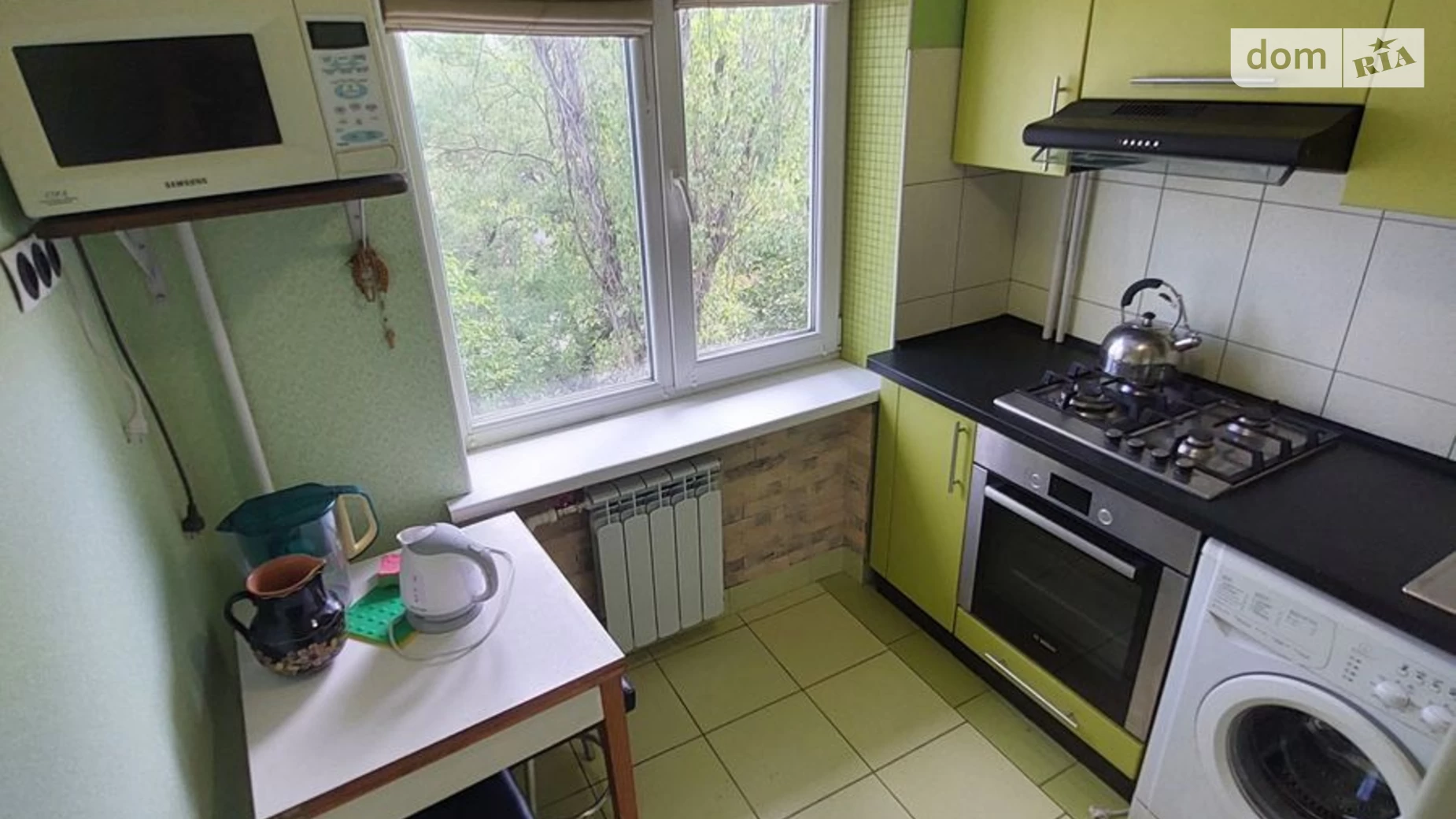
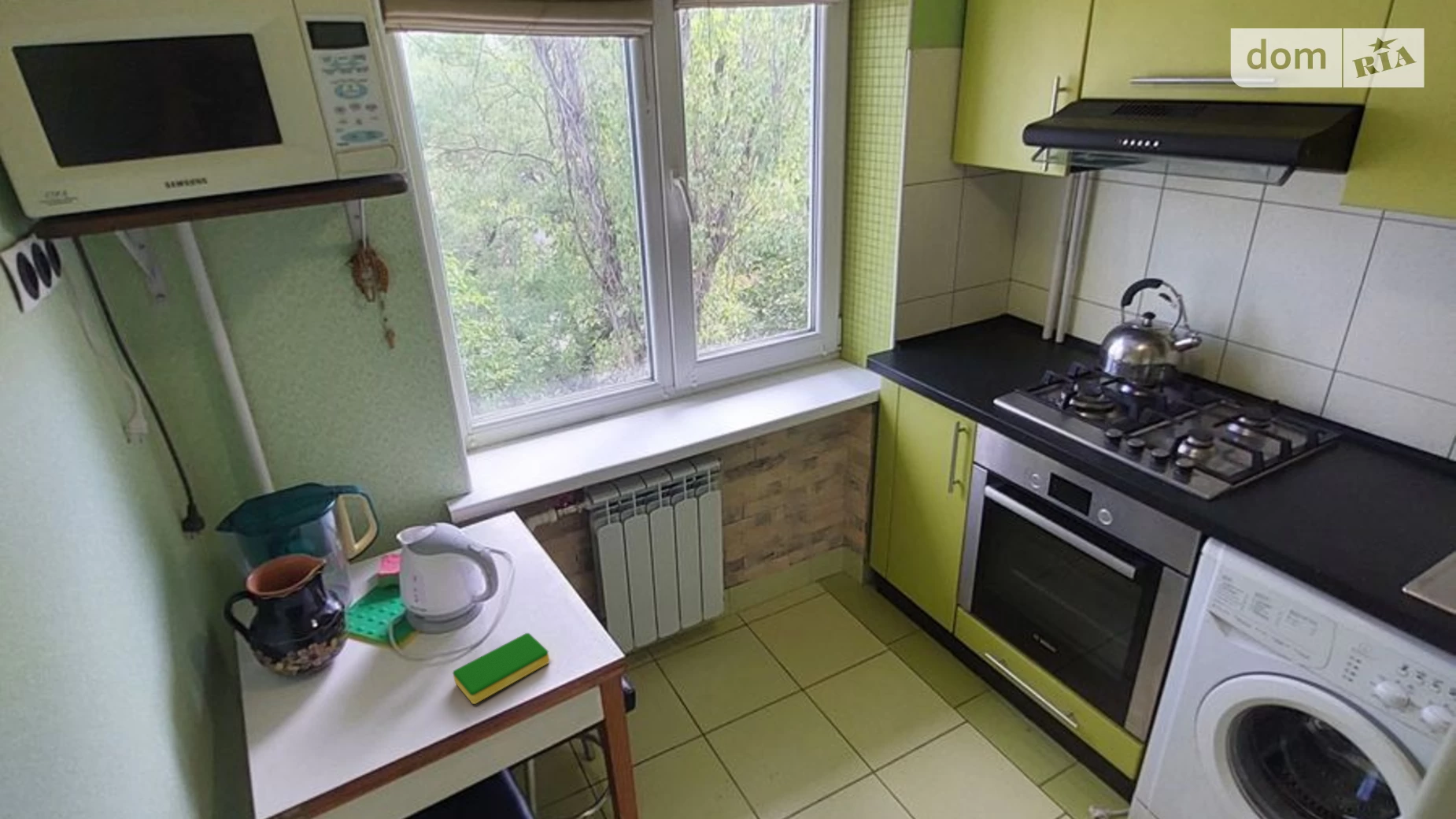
+ dish sponge (502, 666)
